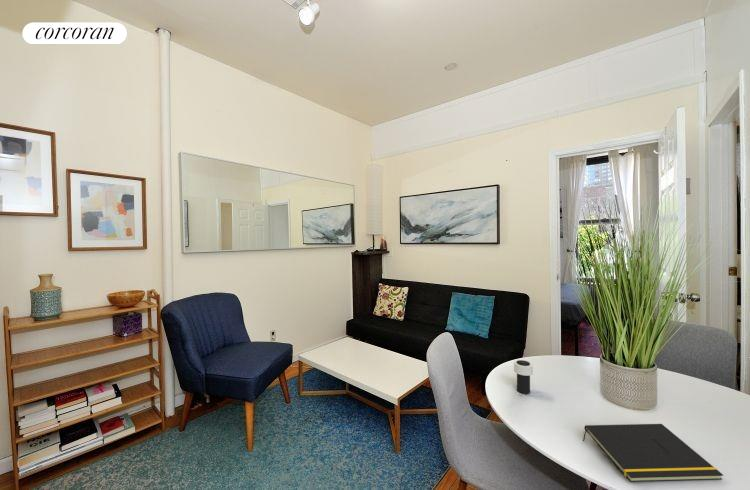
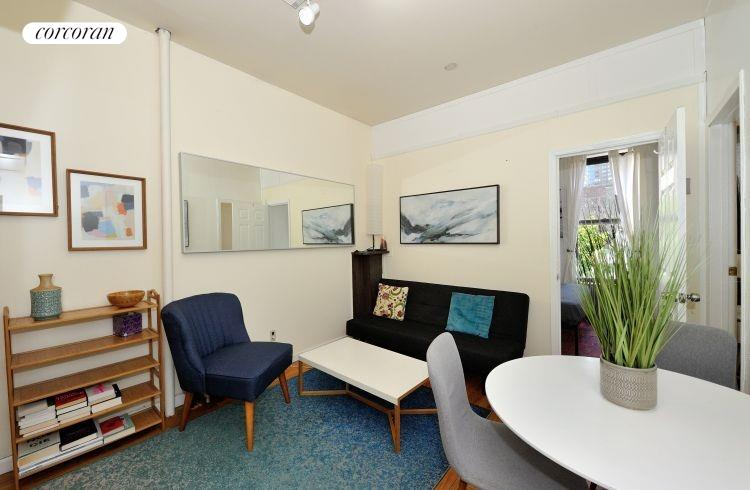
- cup (523, 376)
- notepad (647, 450)
